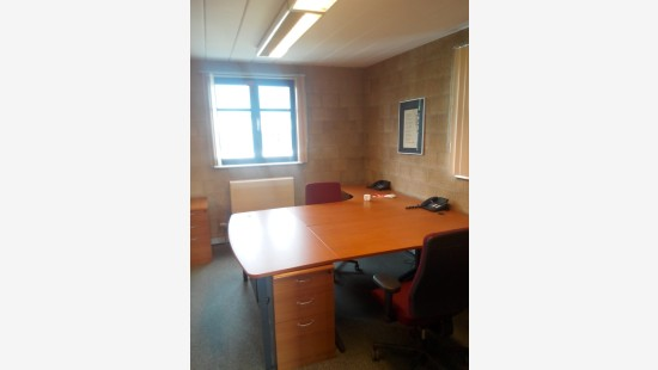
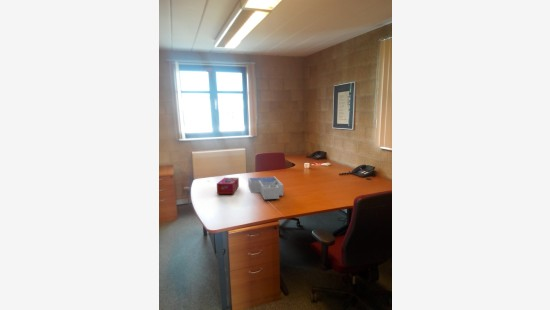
+ desk organizer (265, 187)
+ tissue box (228, 185)
